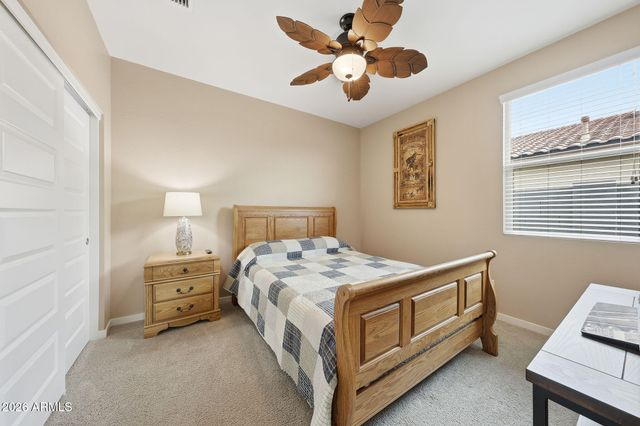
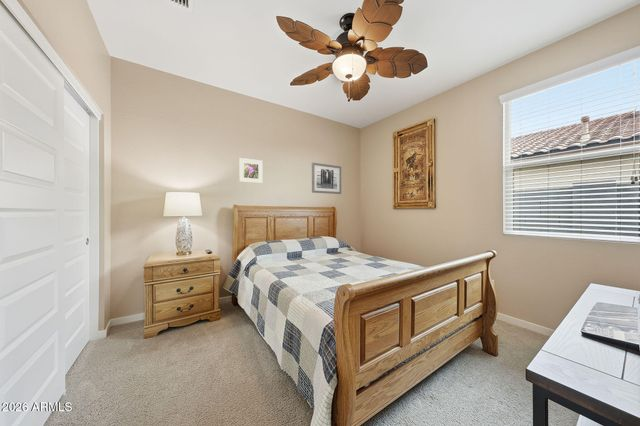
+ wall art (327, 179)
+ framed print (251, 171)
